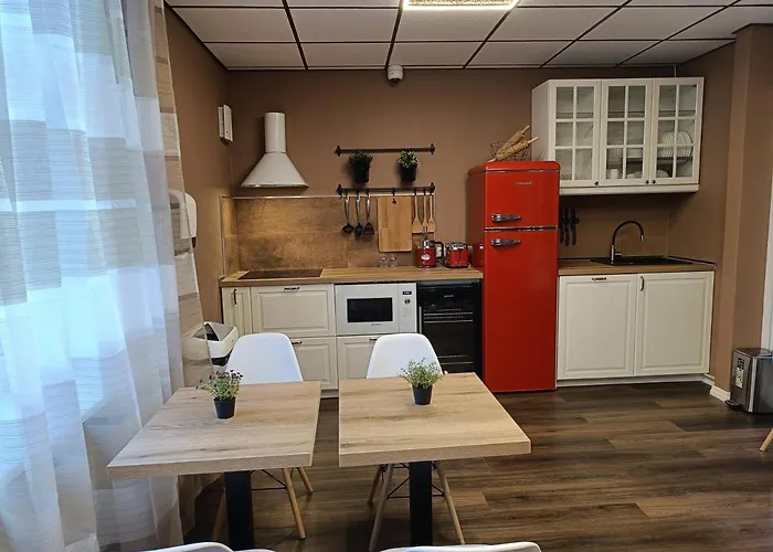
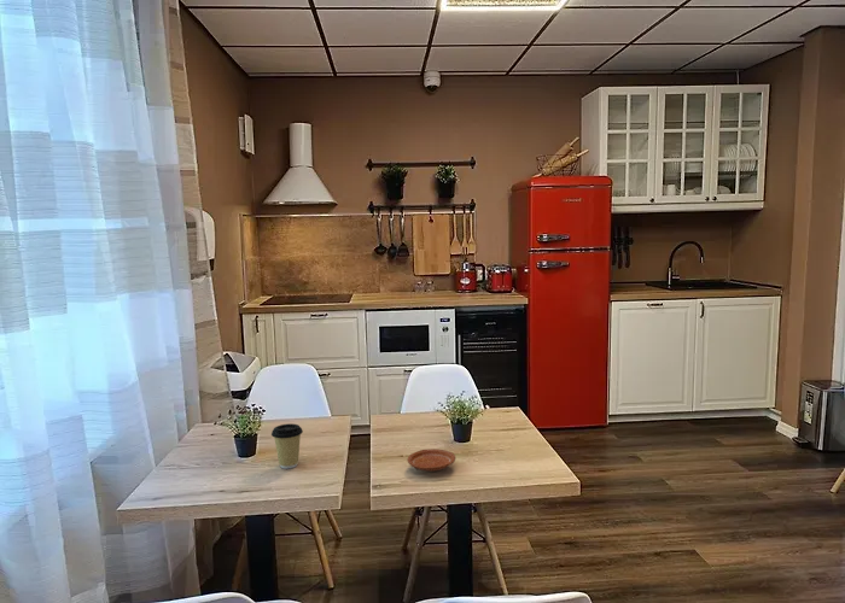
+ plate (431, 462)
+ coffee cup (287, 445)
